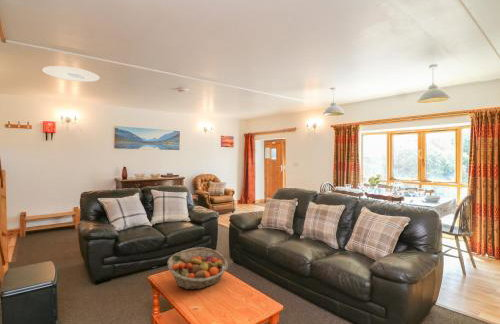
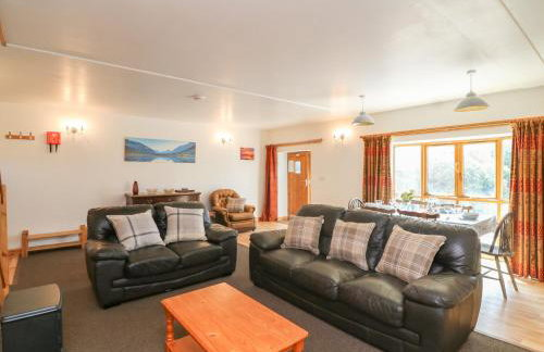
- fruit basket (198, 267)
- ceiling light (72, 72)
